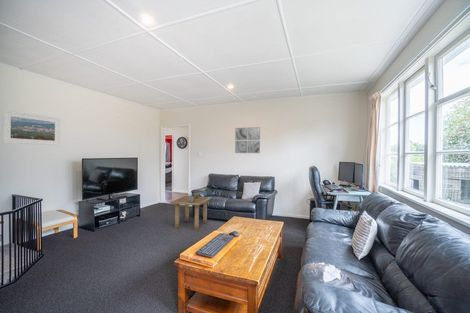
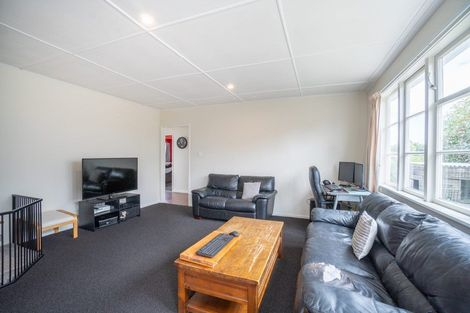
- wall art (246, 139)
- side table (188, 209)
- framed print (34, 129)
